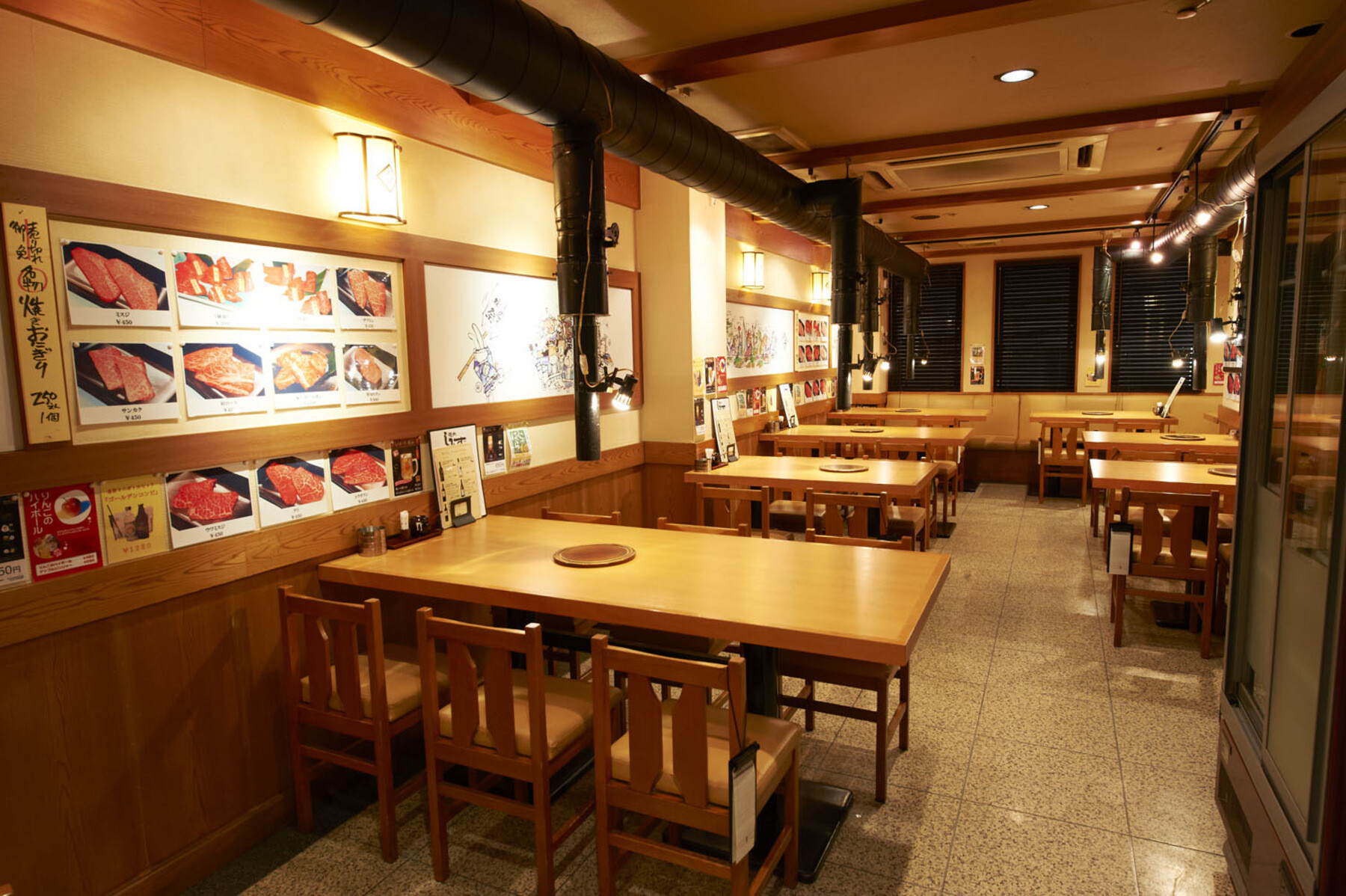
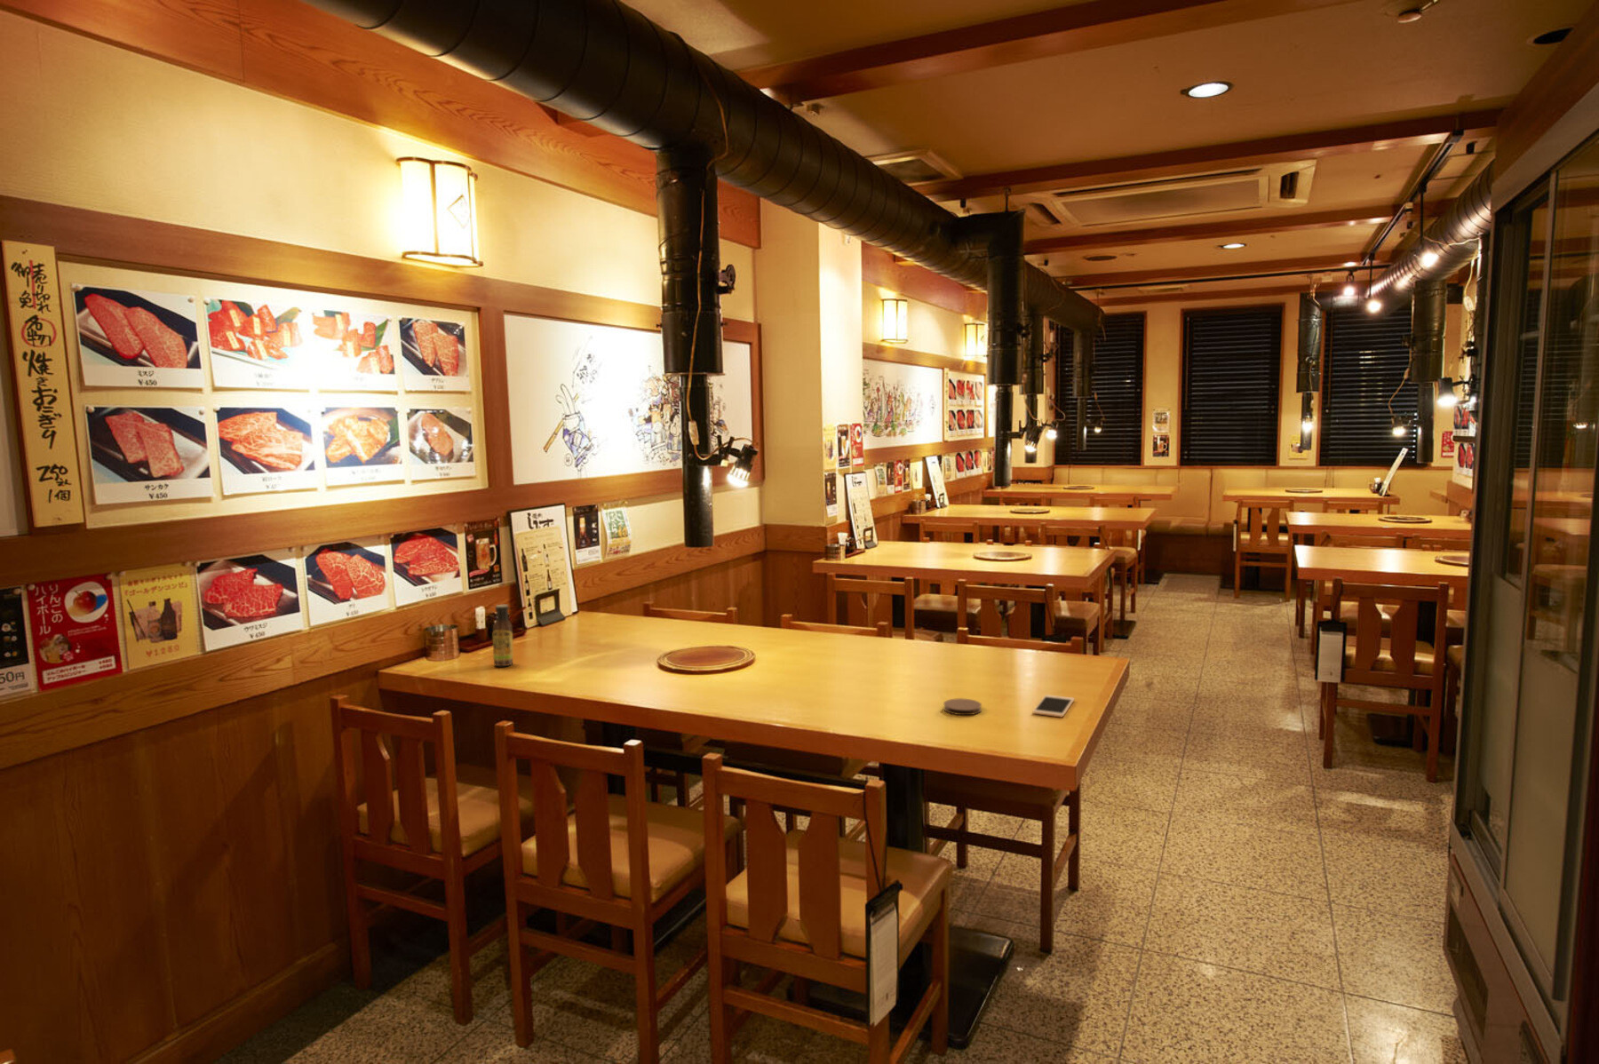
+ sauce bottle (501, 635)
+ cell phone (1054, 705)
+ coaster (962, 707)
